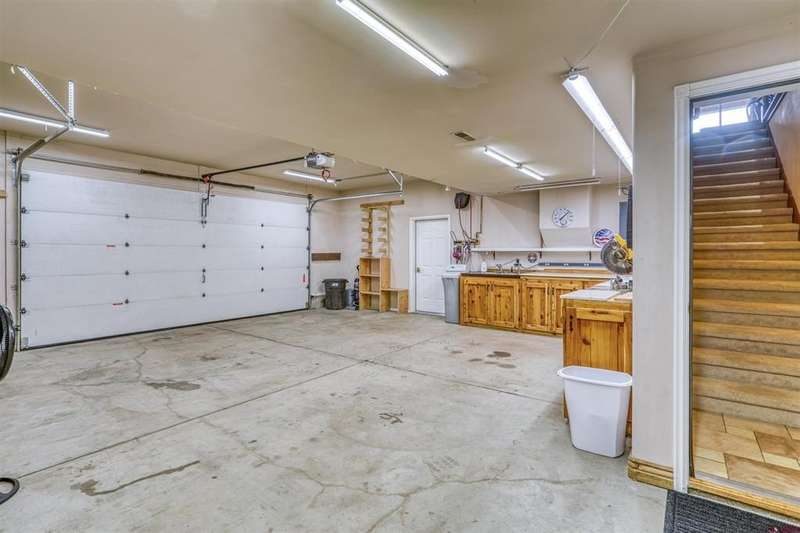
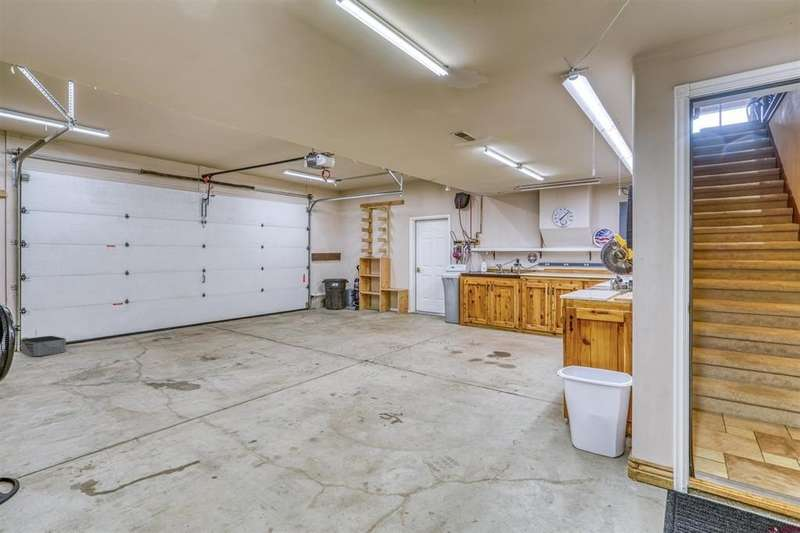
+ storage bin (43, 345)
